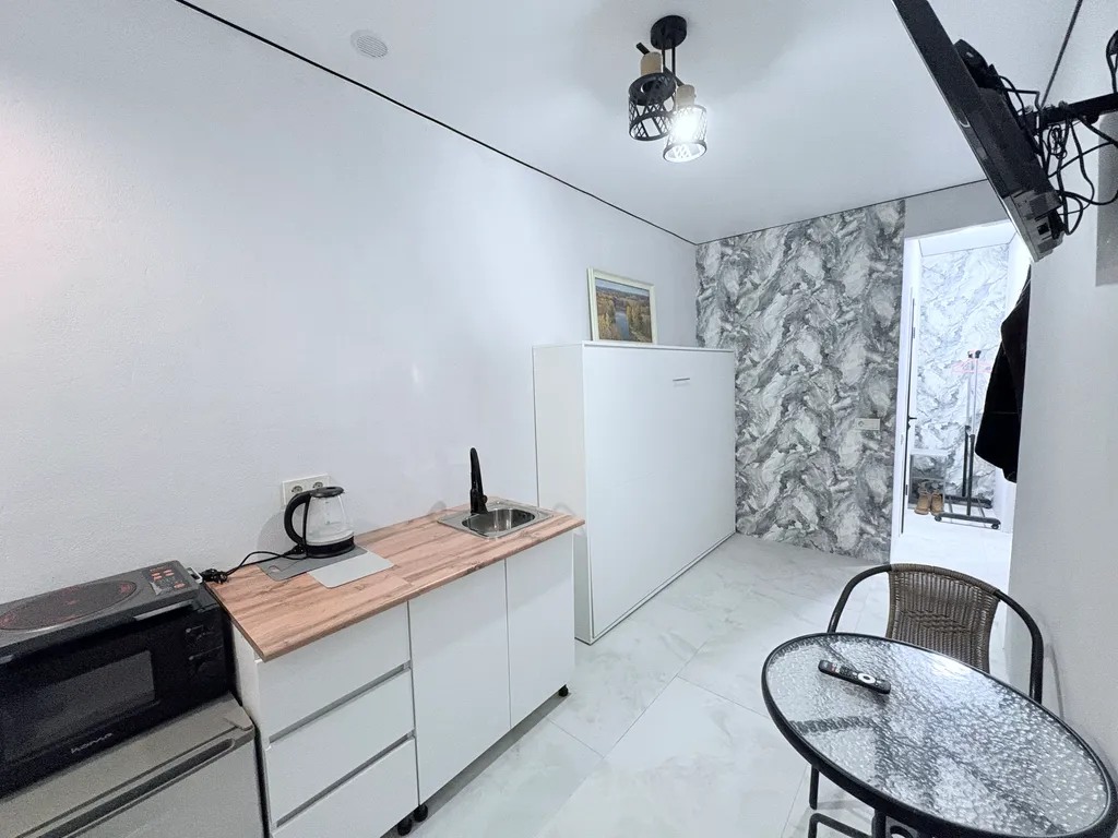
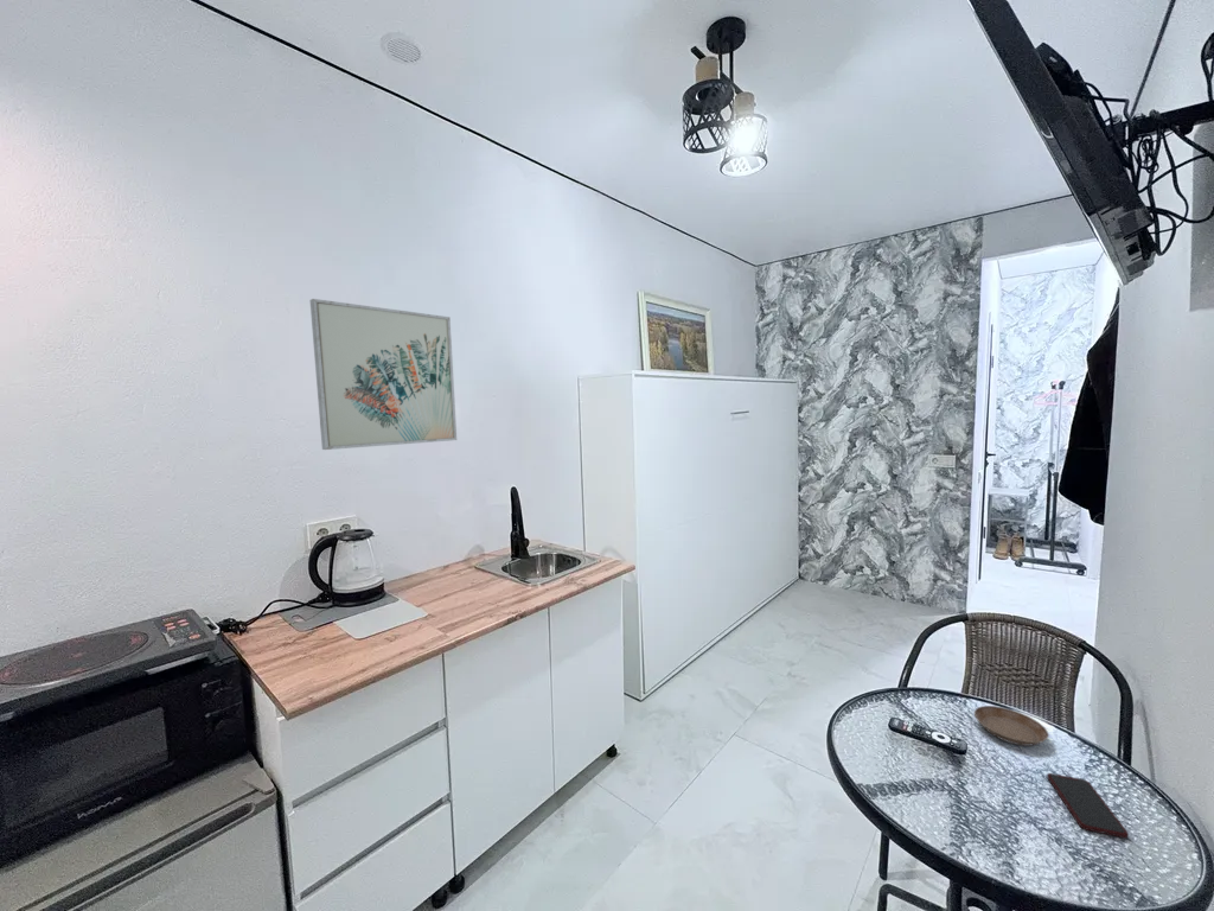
+ smartphone (1084, 803)
+ saucer (1009, 727)
+ wall art (391, 377)
